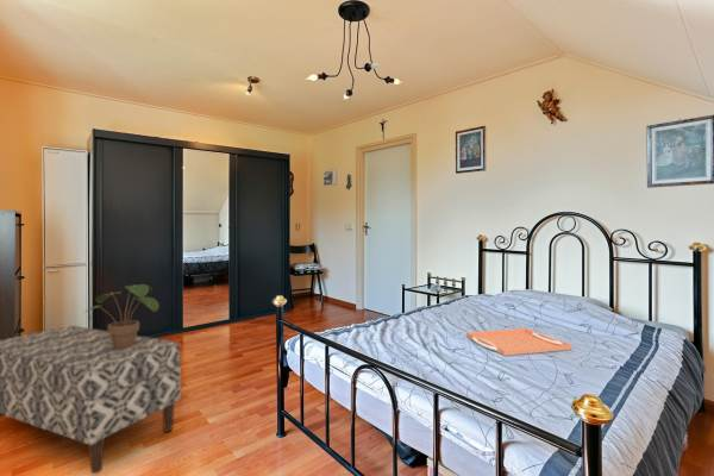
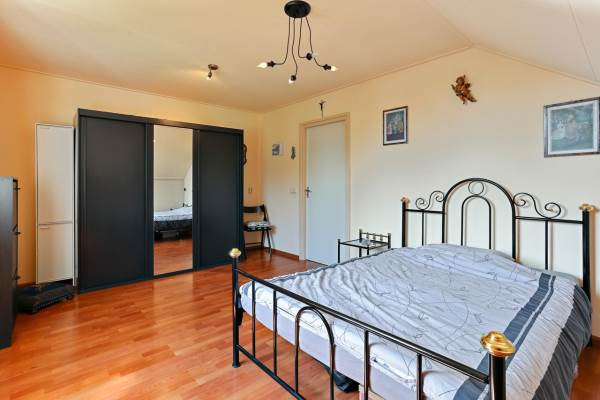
- potted plant (124, 315)
- serving tray (515, 340)
- bench (79, 386)
